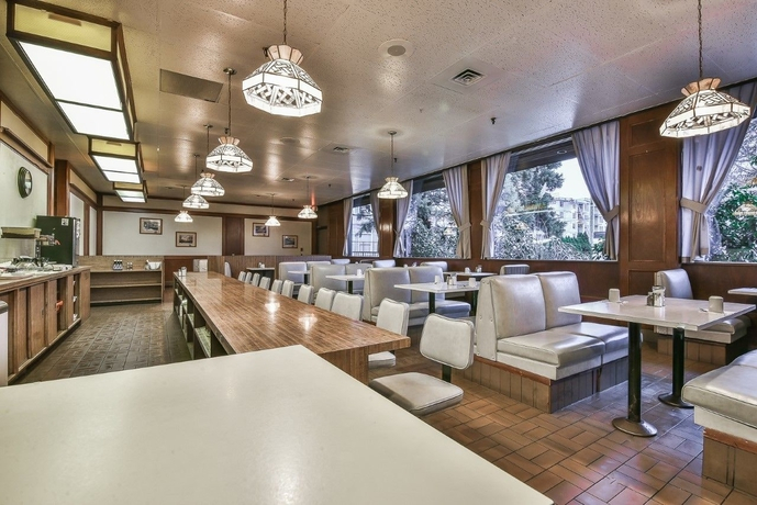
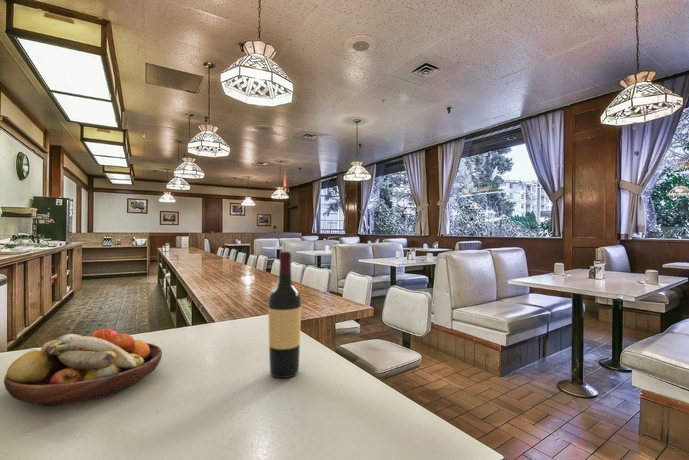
+ wine bottle (284, 312)
+ fruit bowl (92, 355)
